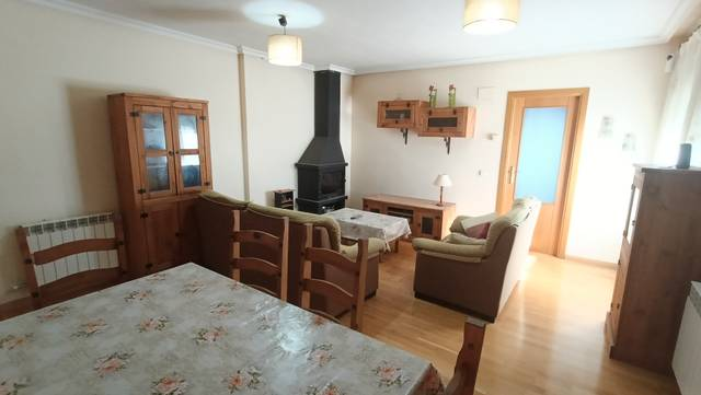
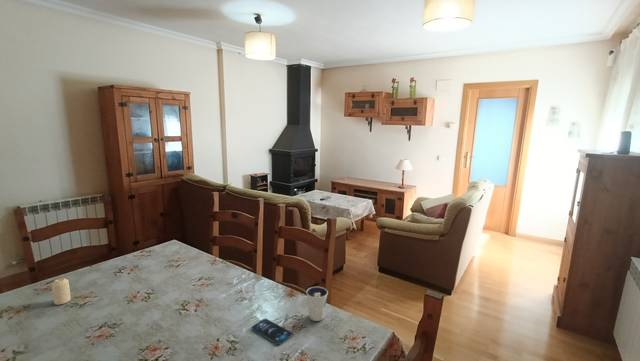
+ smartphone (271, 330)
+ candle (61, 290)
+ dixie cup (316, 304)
